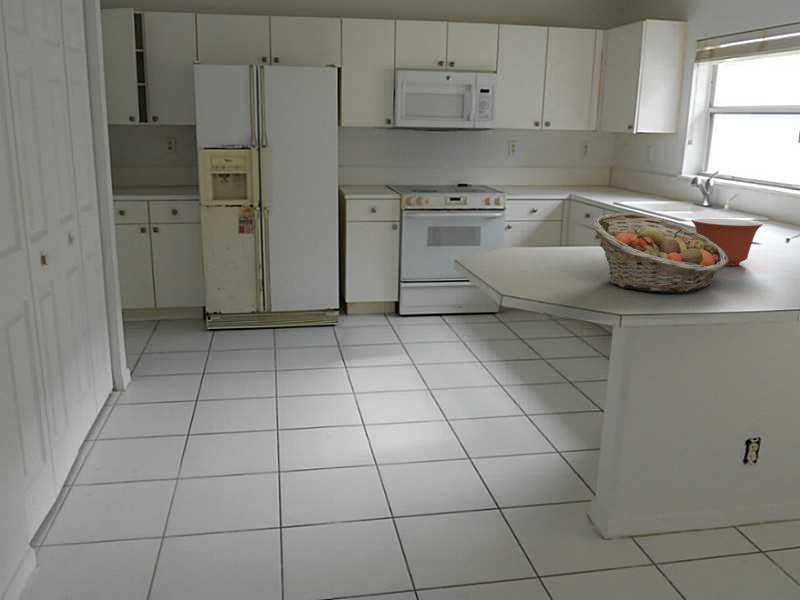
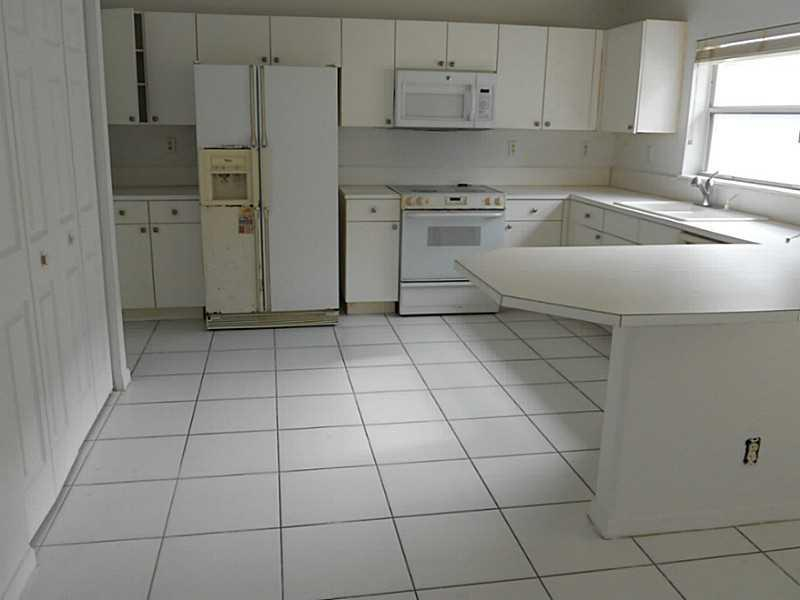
- mixing bowl (724, 242)
- fruit basket (657, 251)
